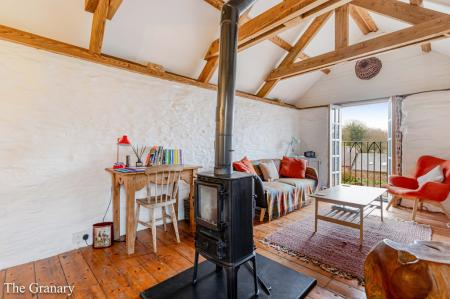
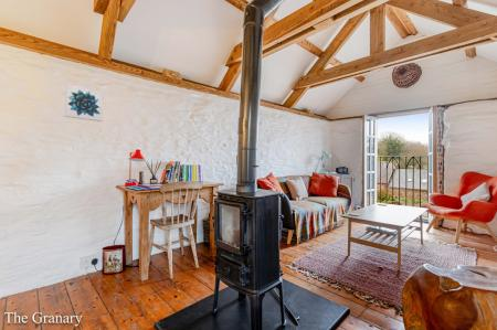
+ wall art (84, 103)
